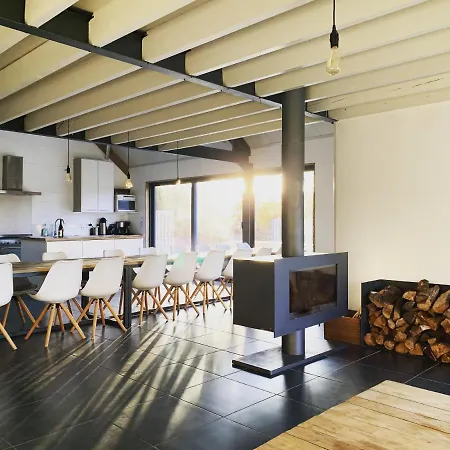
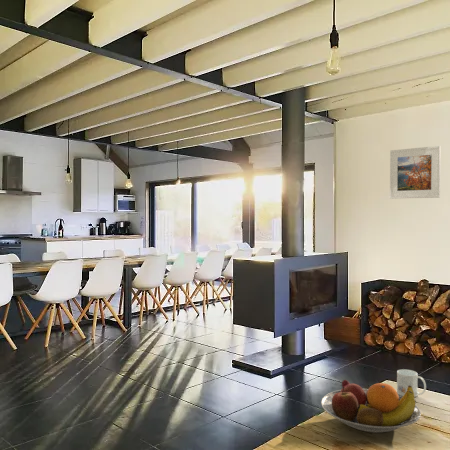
+ mug (411, 384)
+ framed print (414, 173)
+ fruit bowl (369, 402)
